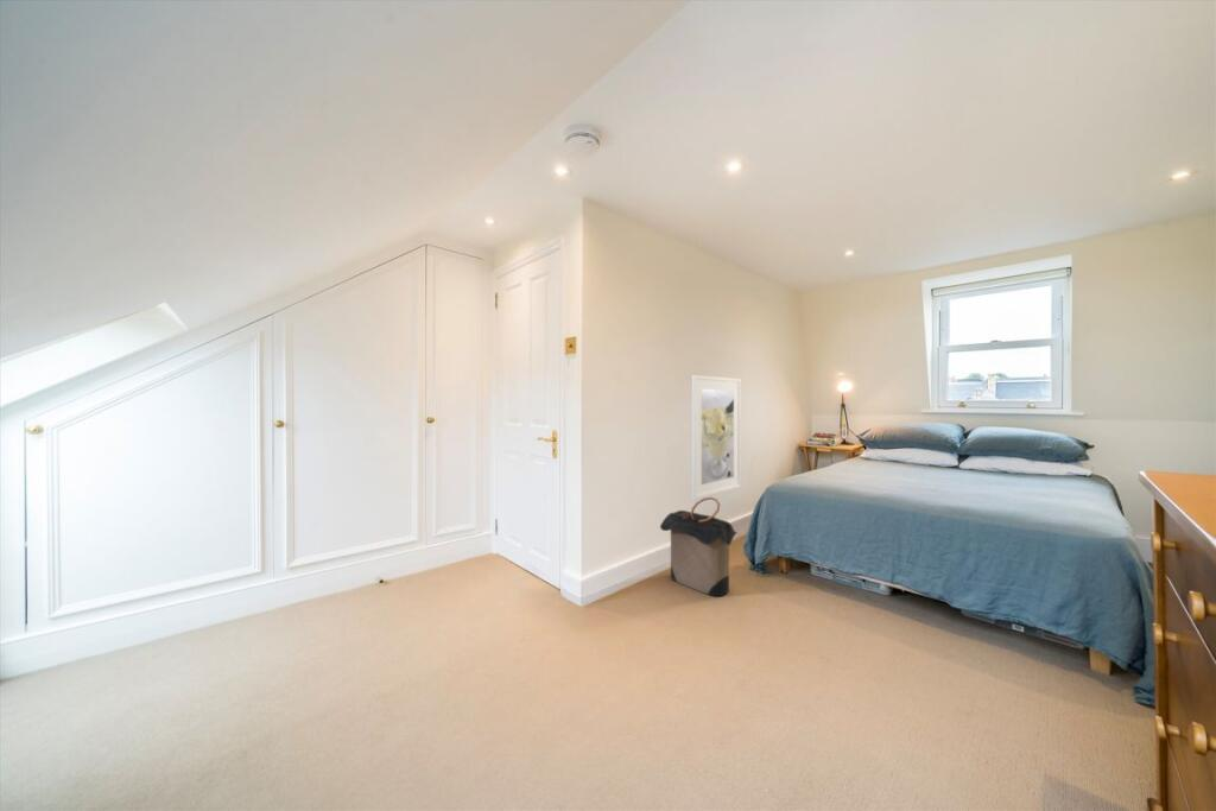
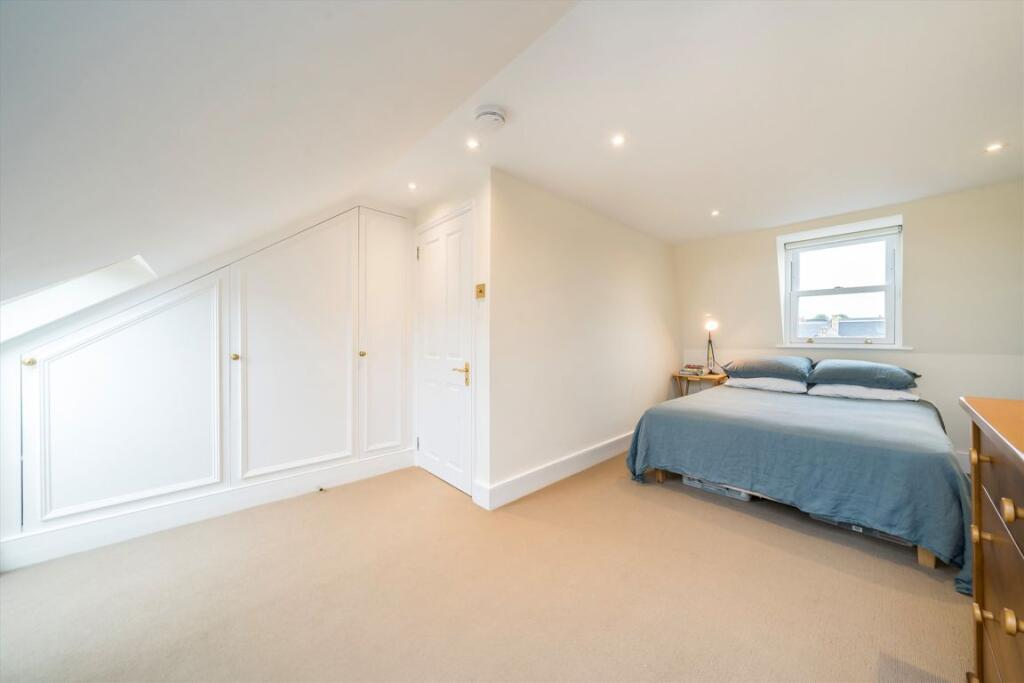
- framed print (717, 435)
- laundry hamper (696, 540)
